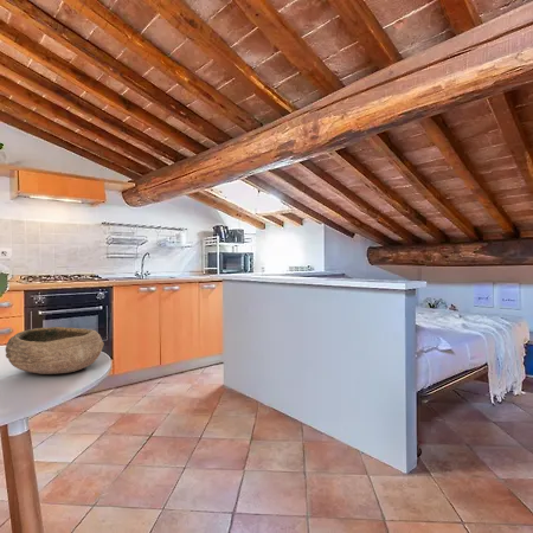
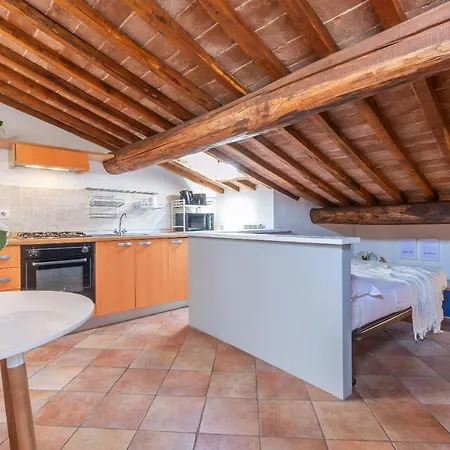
- bowl (57, 349)
